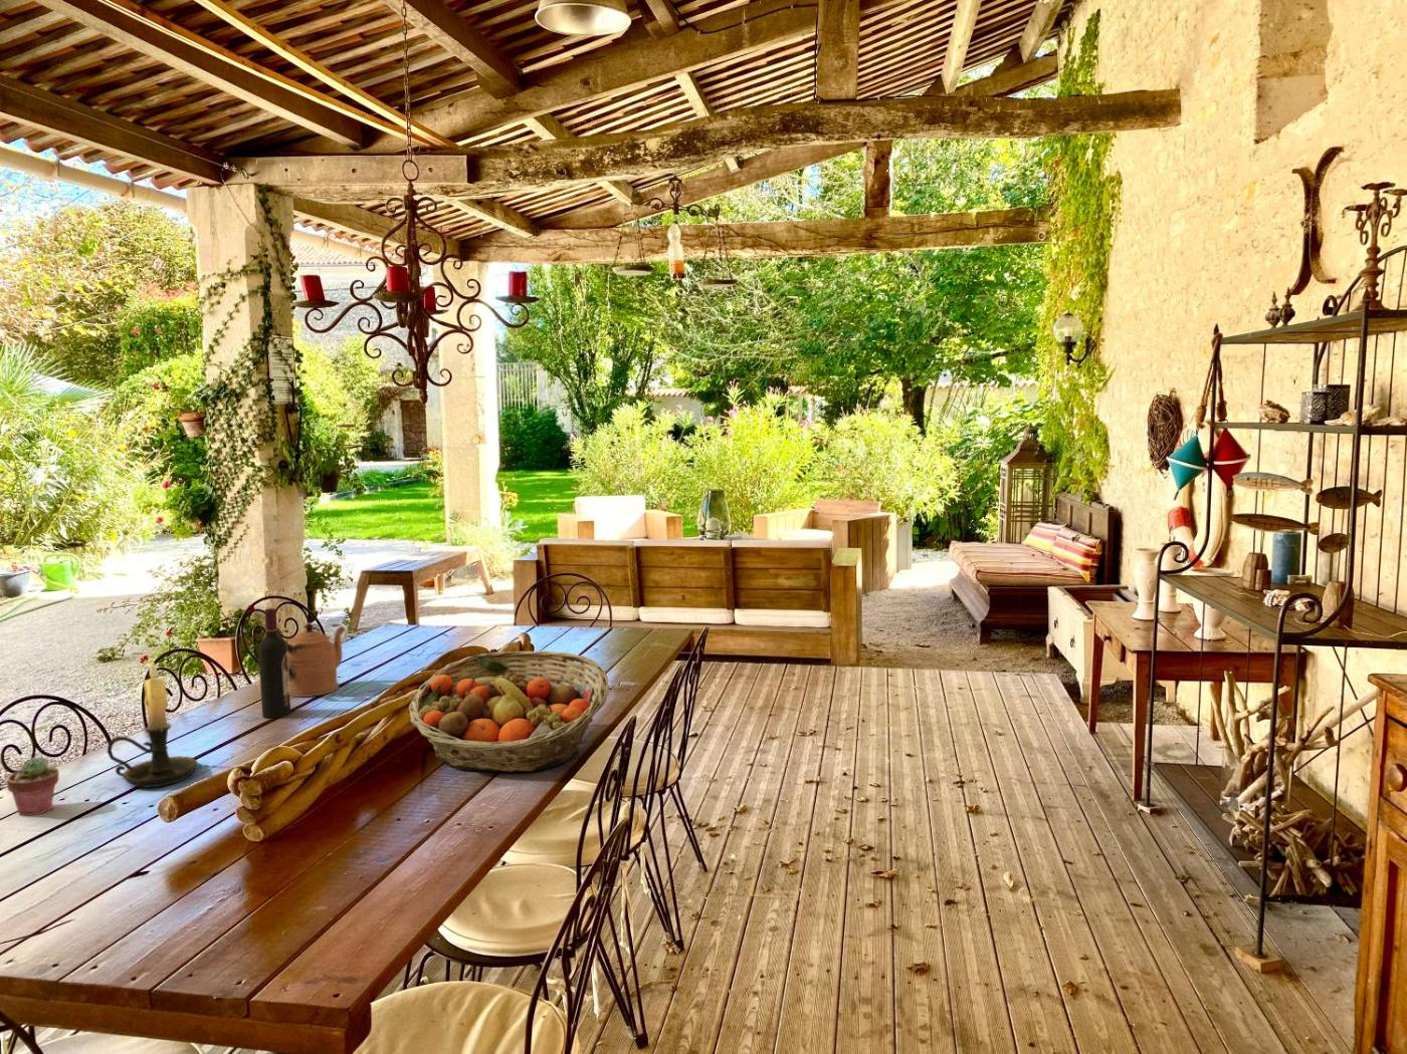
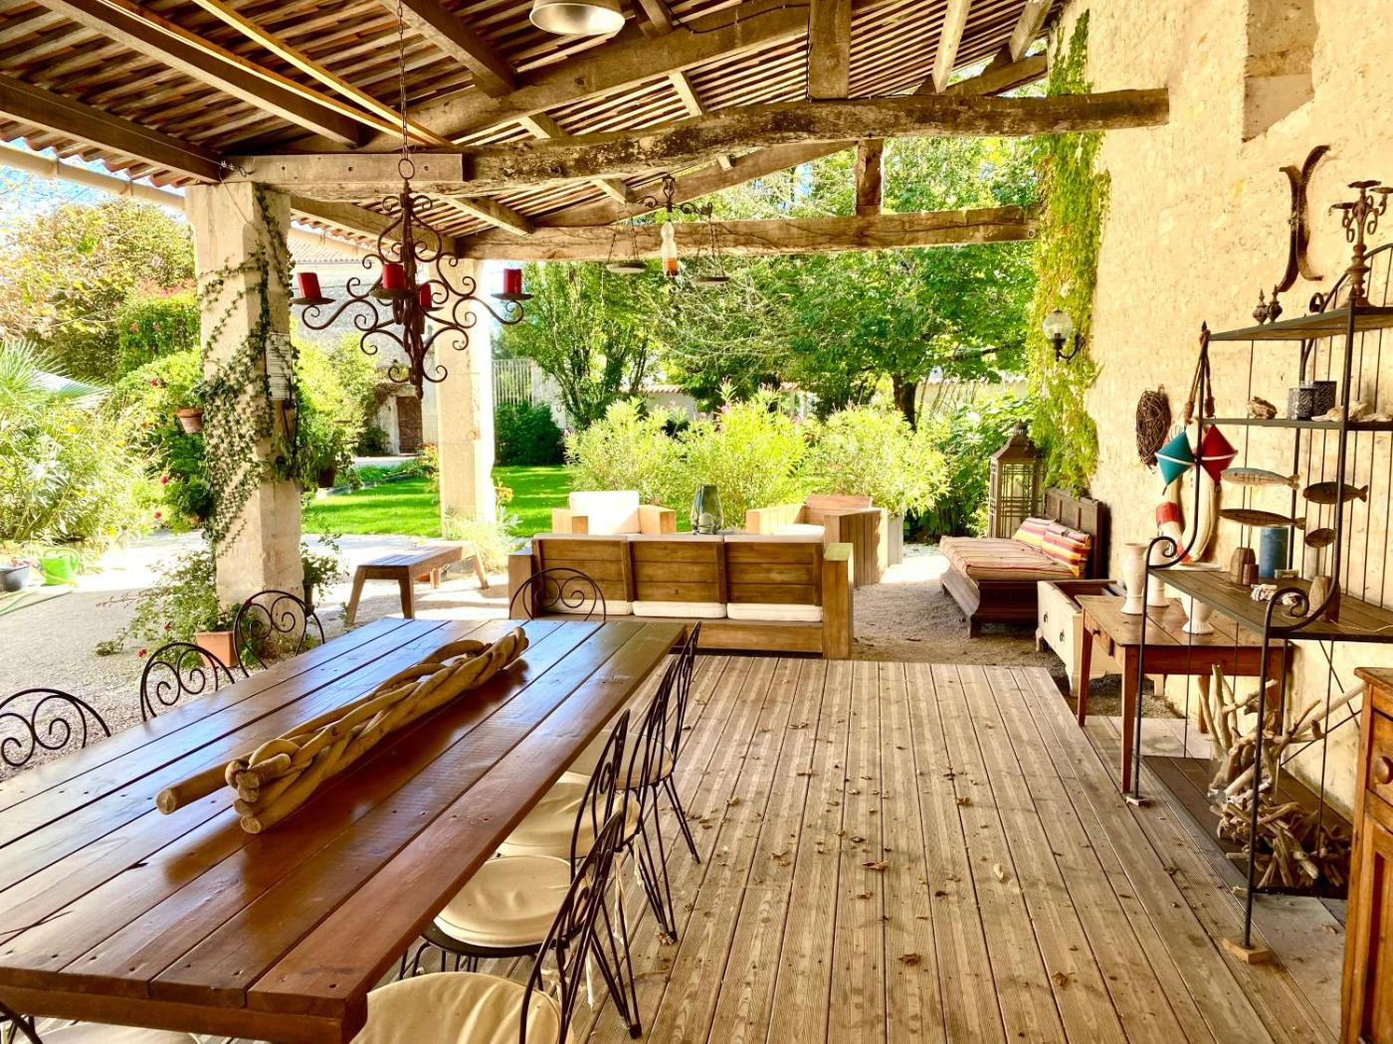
- fruit basket (510, 709)
- candle holder (147, 719)
- coffeepot (309, 657)
- potted succulent (33, 785)
- wine bottle (274, 662)
